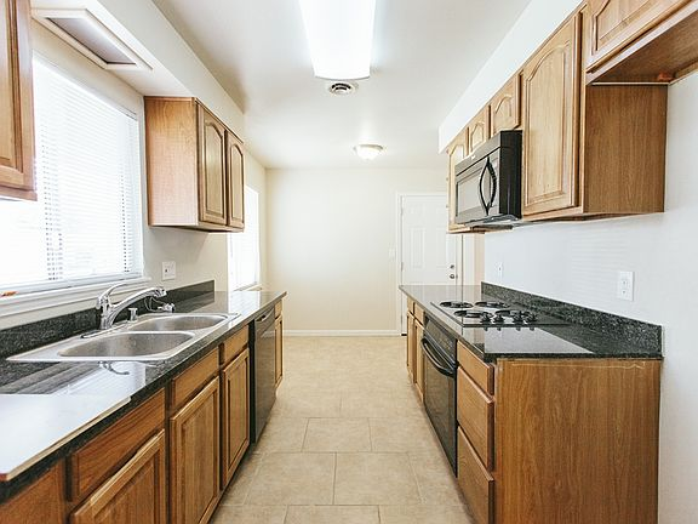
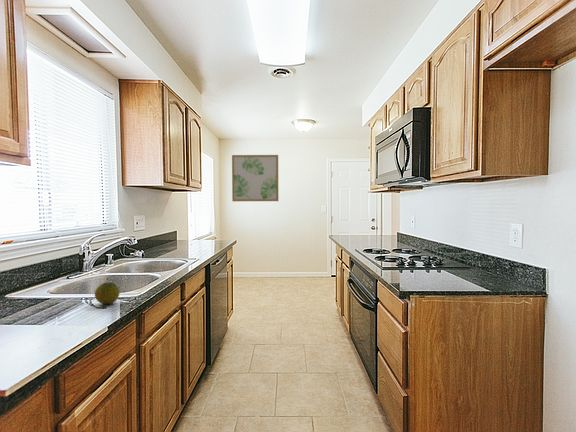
+ wall art (255, 178)
+ fruit (107, 293)
